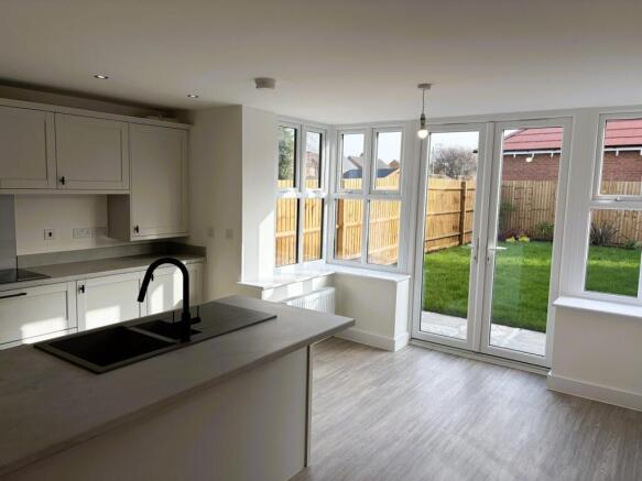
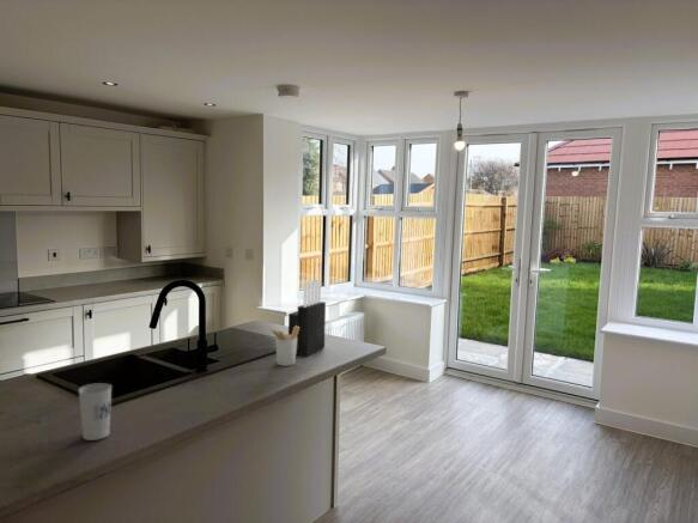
+ utensil holder (283, 345)
+ knife block (305, 315)
+ cup (96, 412)
